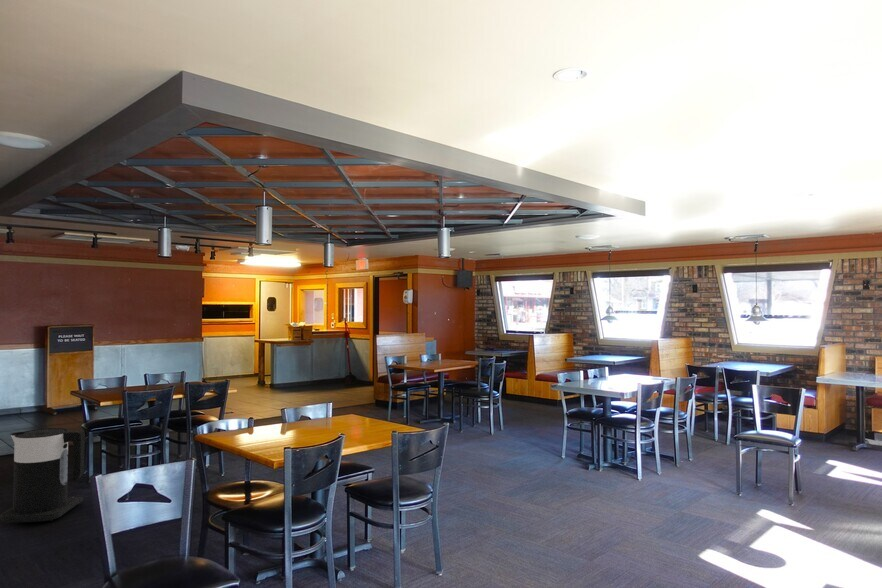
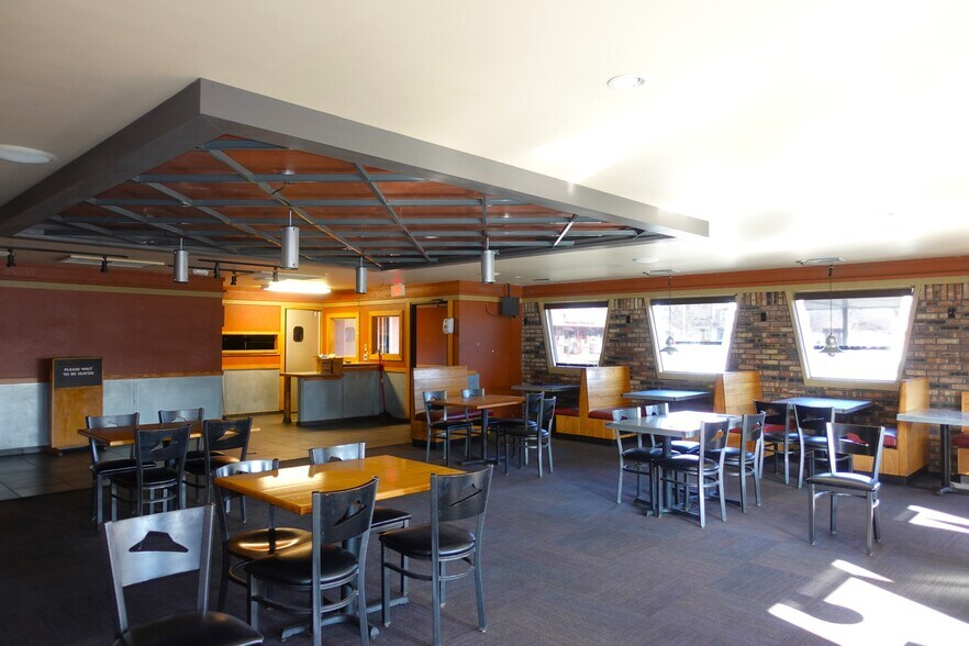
- trash can (48, 472)
